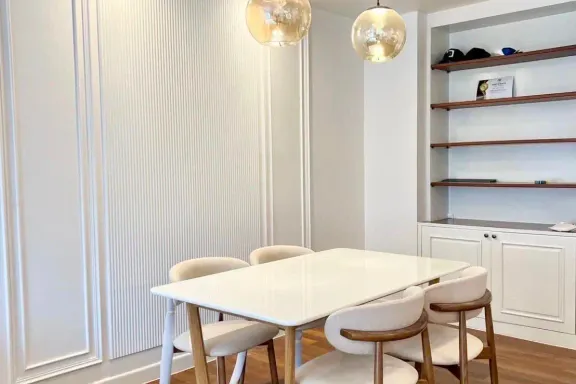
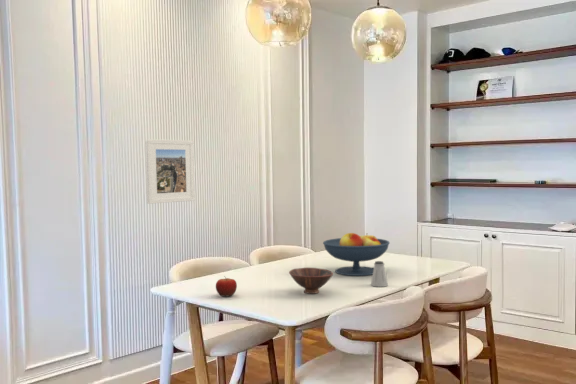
+ bowl (311, 281)
+ saltshaker (379, 273)
+ fruit (226, 285)
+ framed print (170, 171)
+ fruit bowl (356, 251)
